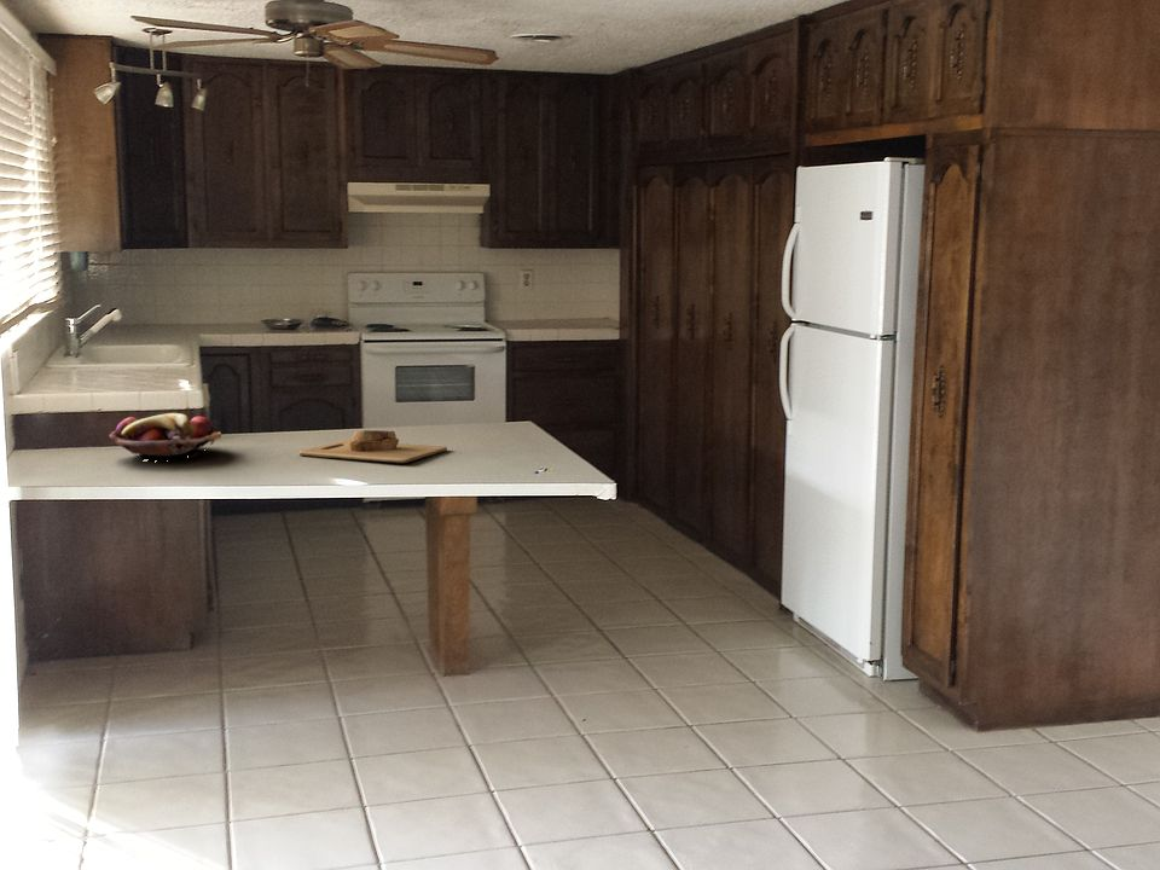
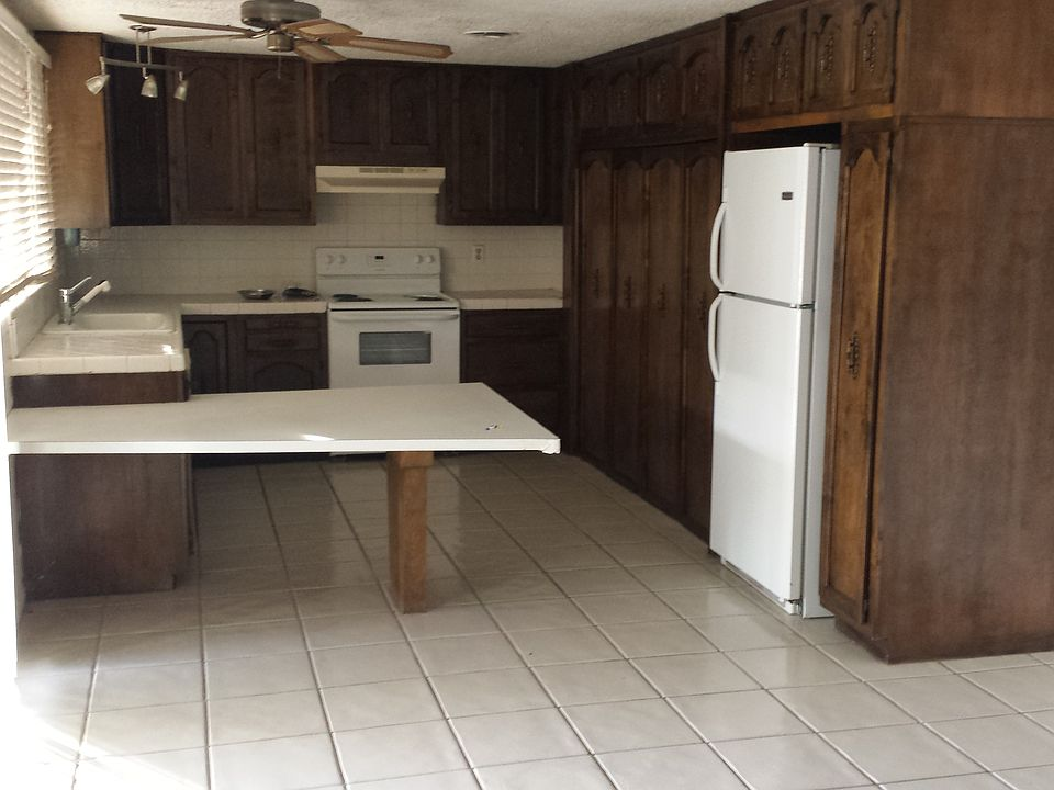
- fruit basket (167, 434)
- cutting board (373, 440)
